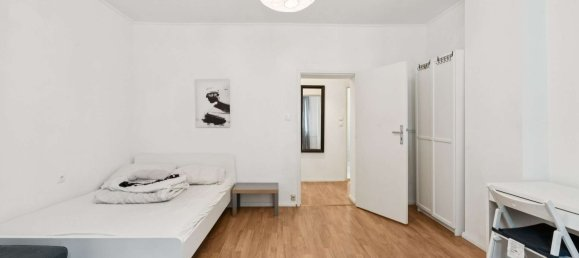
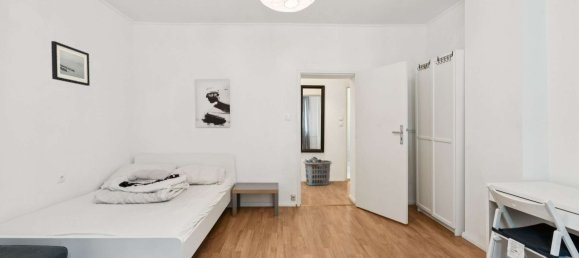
+ wall art (72, 65)
+ clothes hamper (317, 170)
